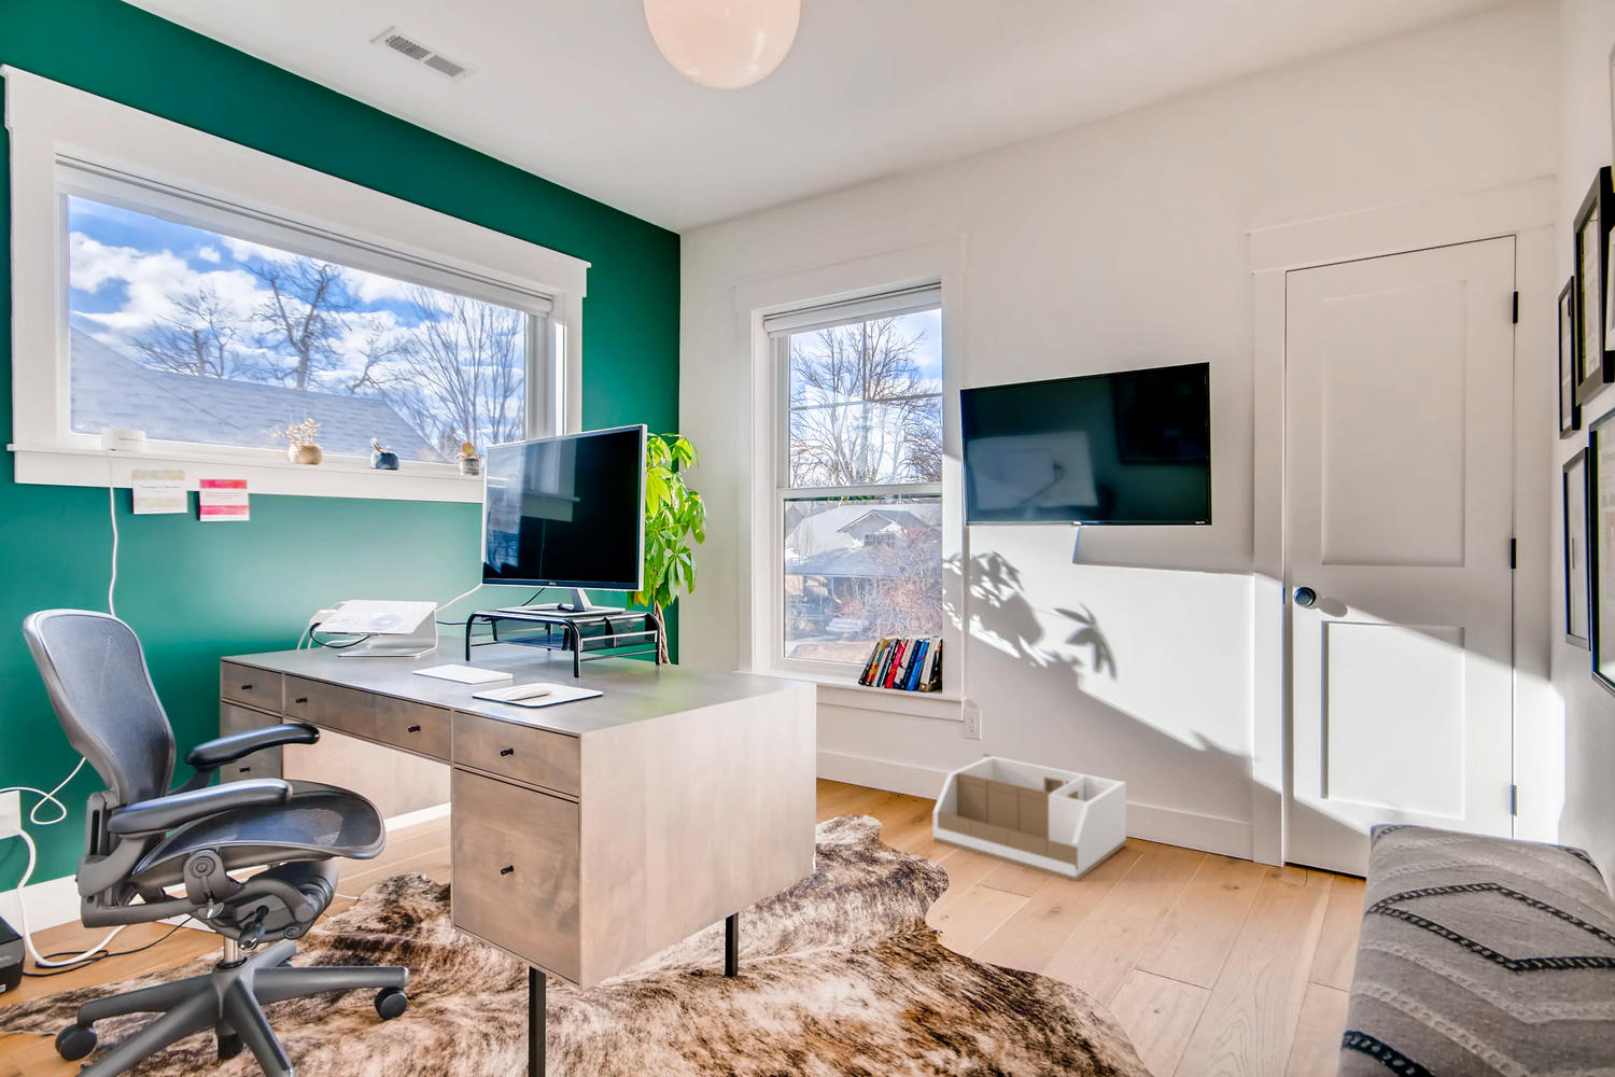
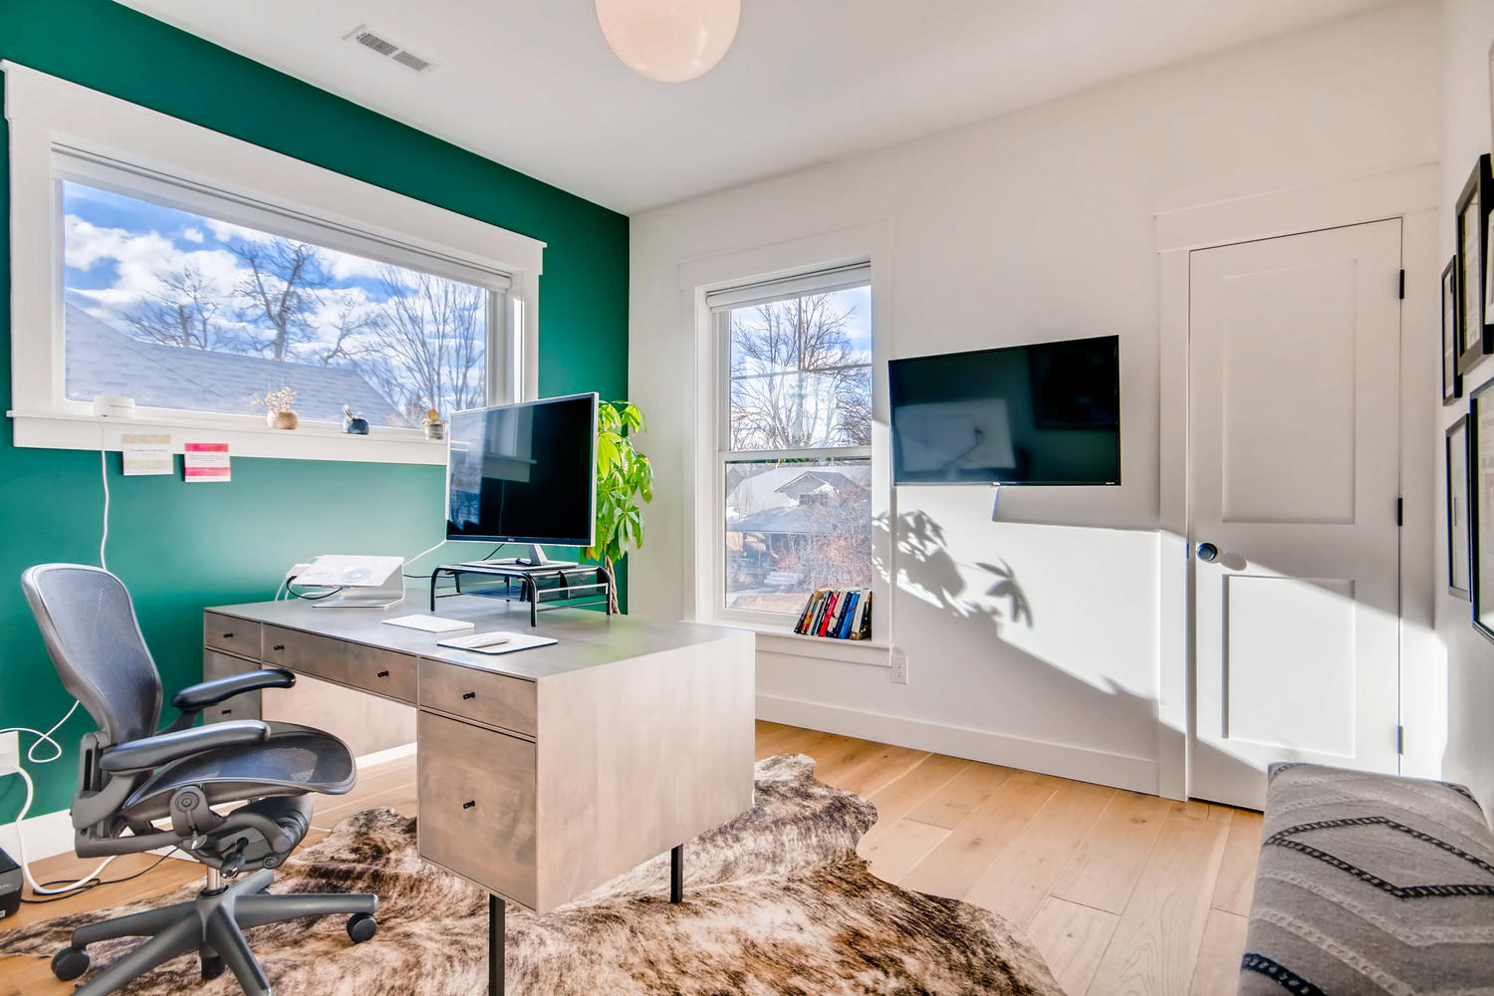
- storage bin (1024, 810)
